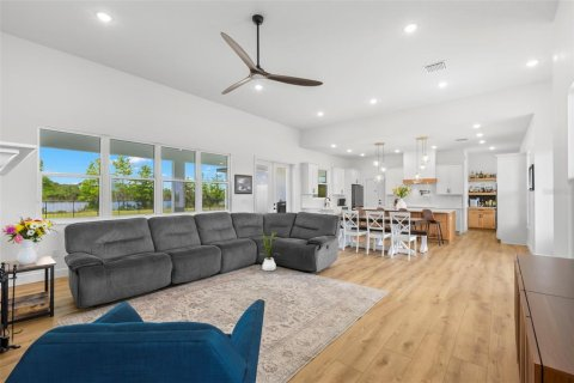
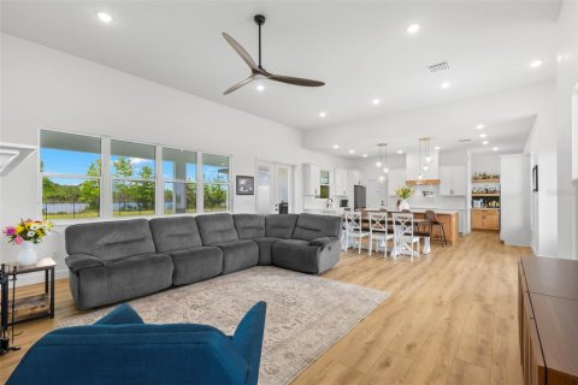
- house plant (268, 248)
